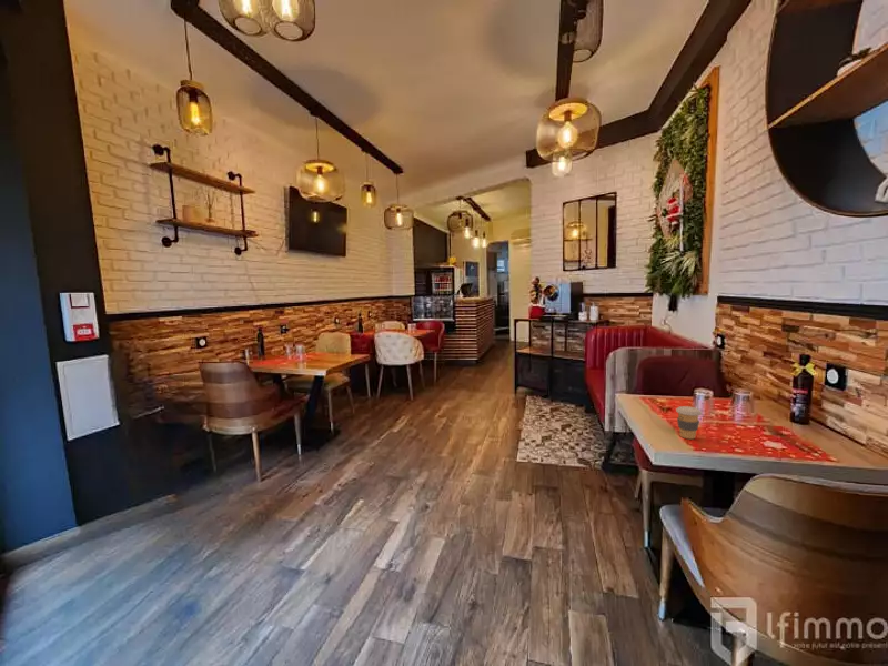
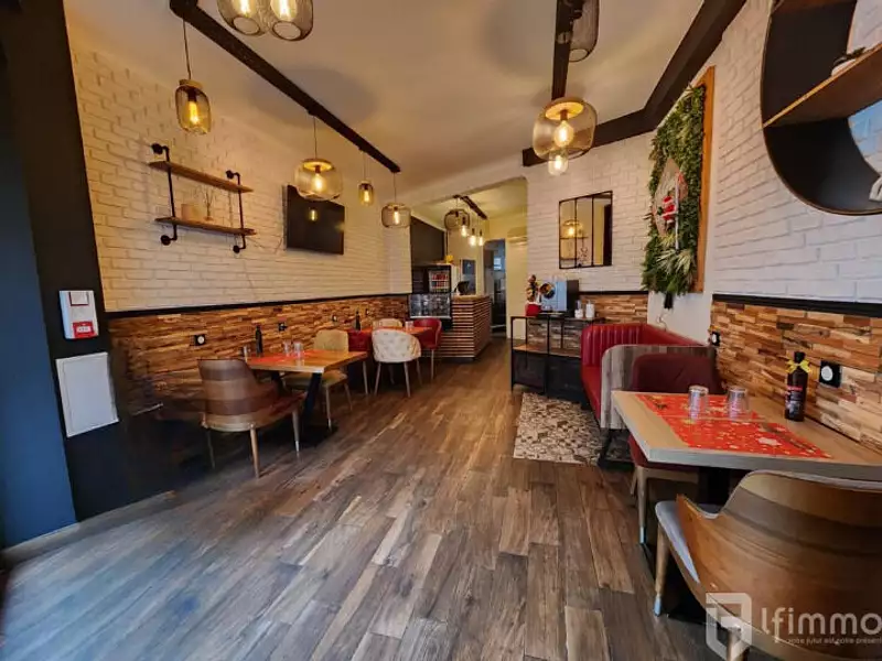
- coffee cup (687, 422)
